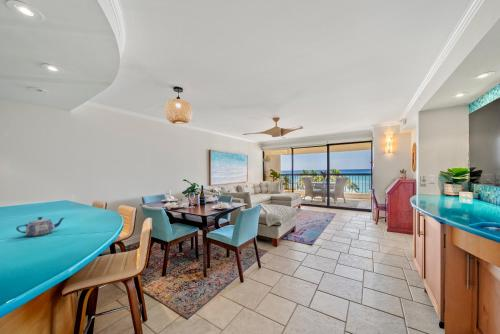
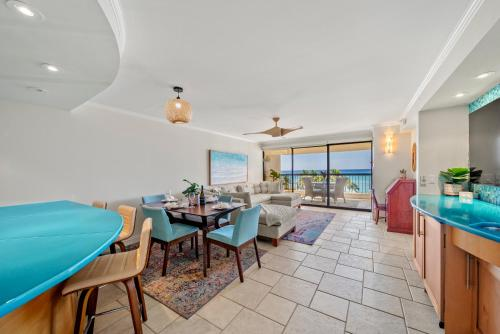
- teapot (42, 224)
